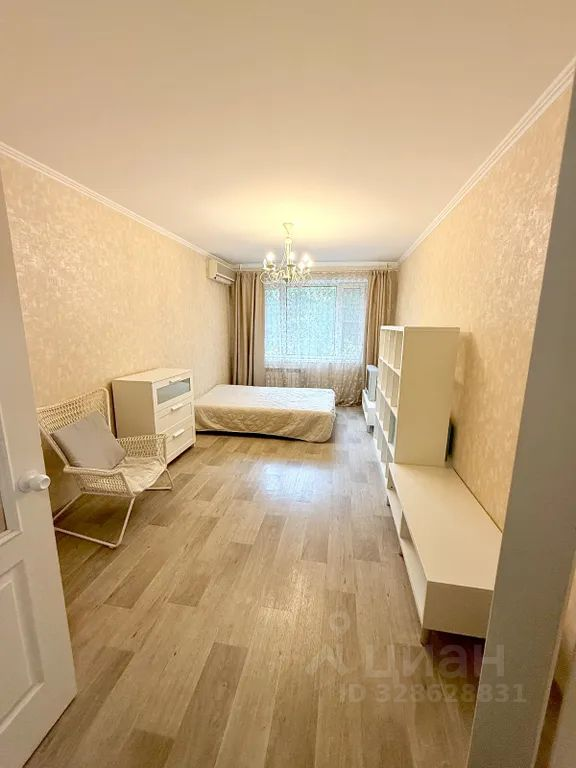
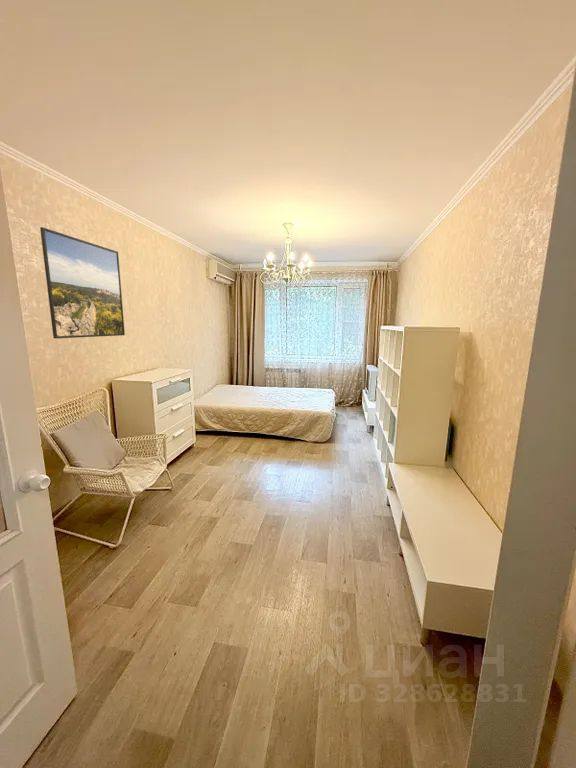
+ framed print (89, 290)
